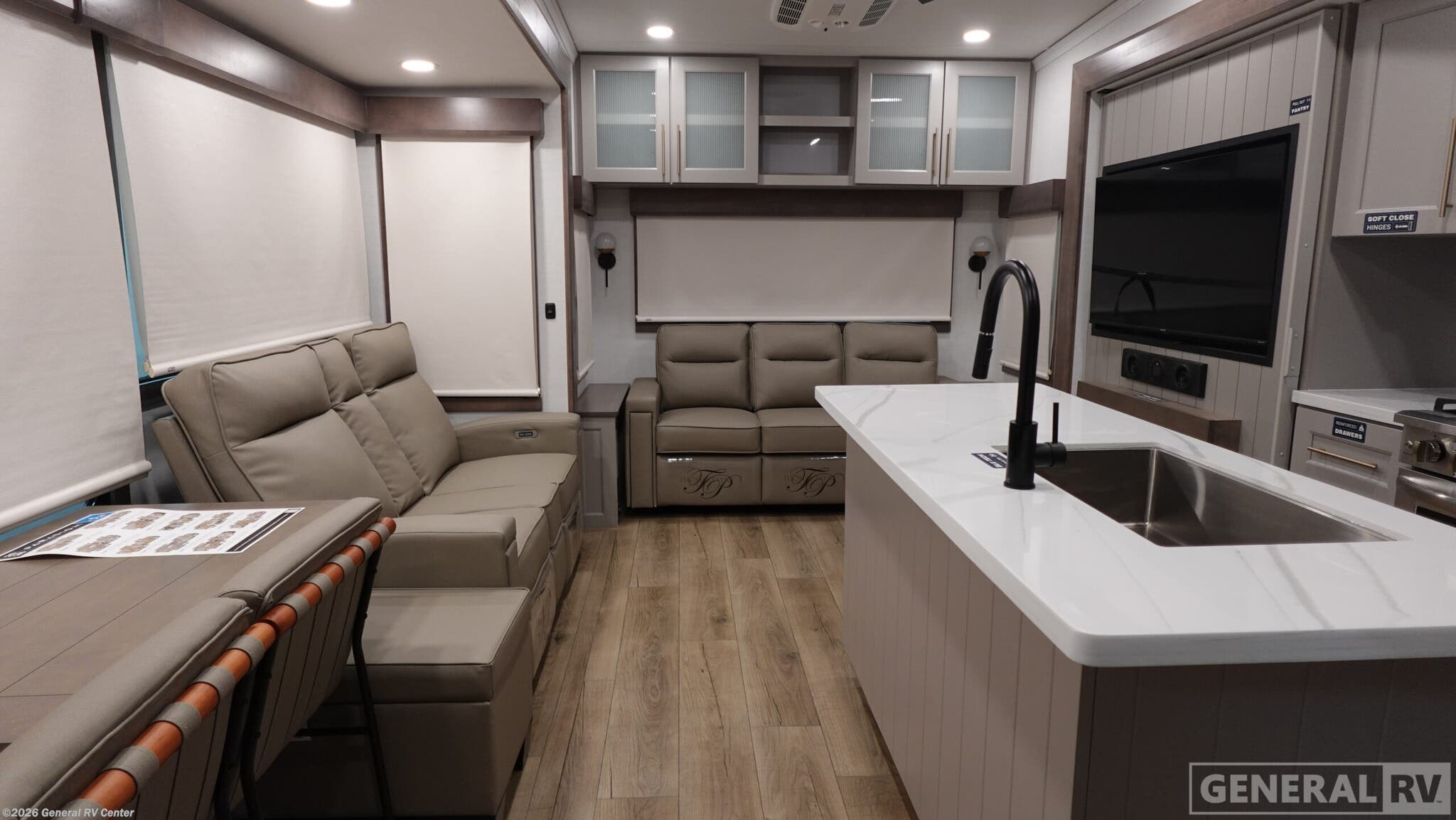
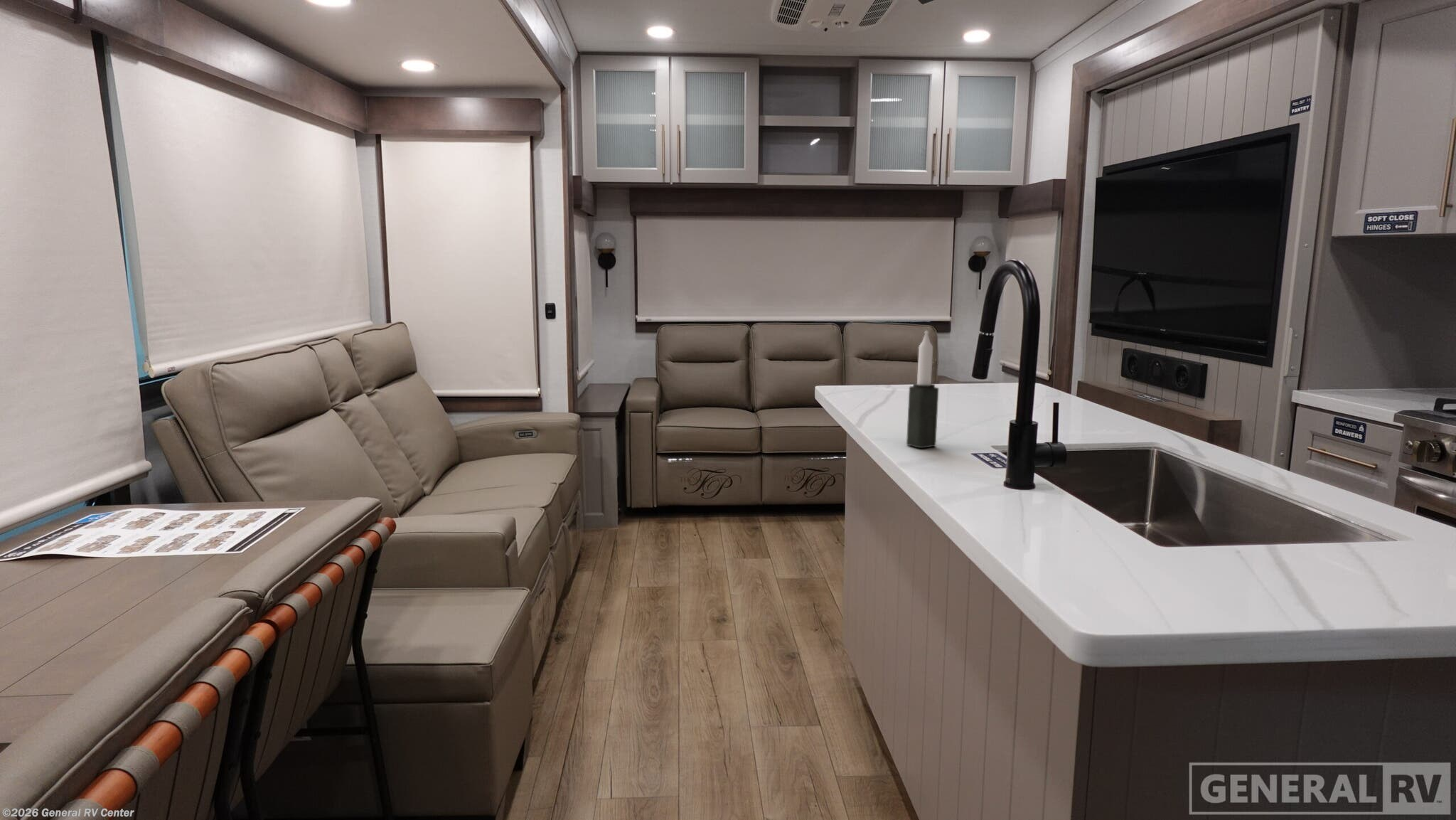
+ candle (924, 388)
